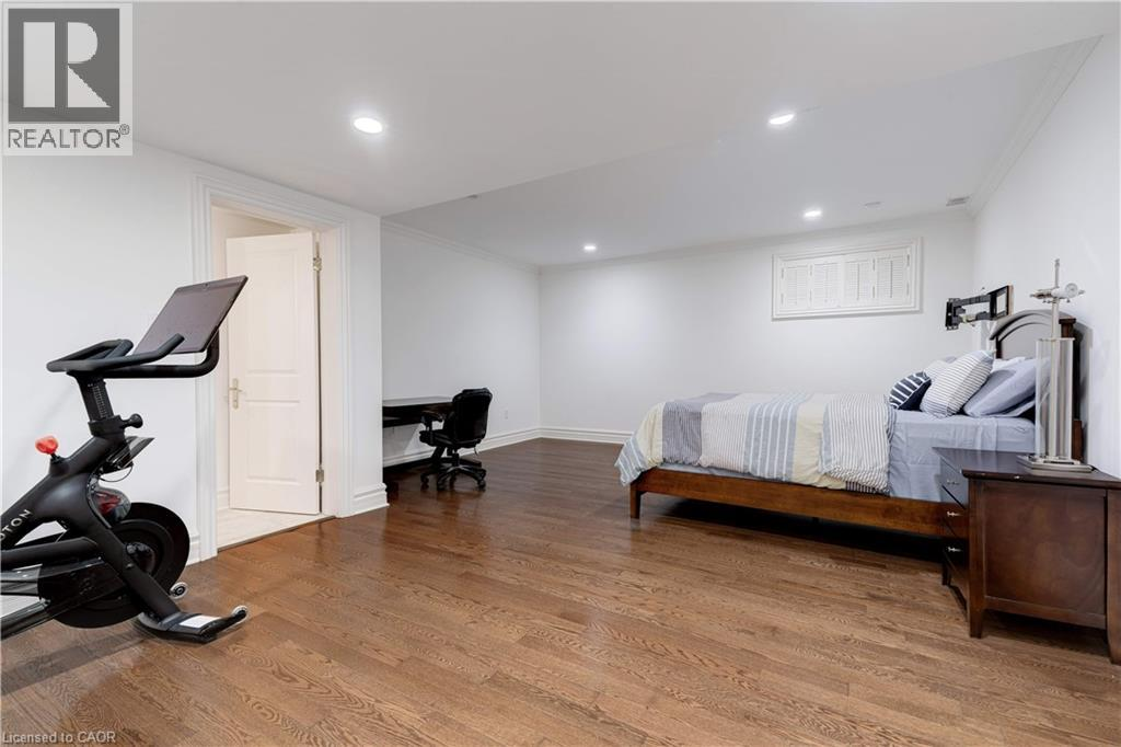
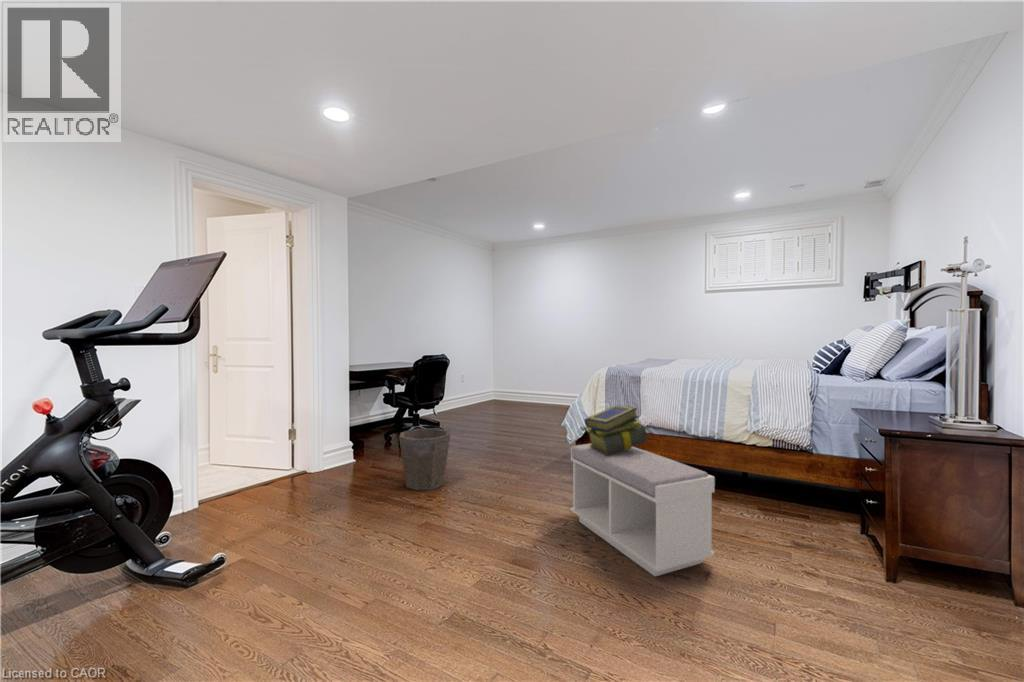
+ bench (633, 497)
+ stack of books (617, 431)
+ waste bin (425, 458)
